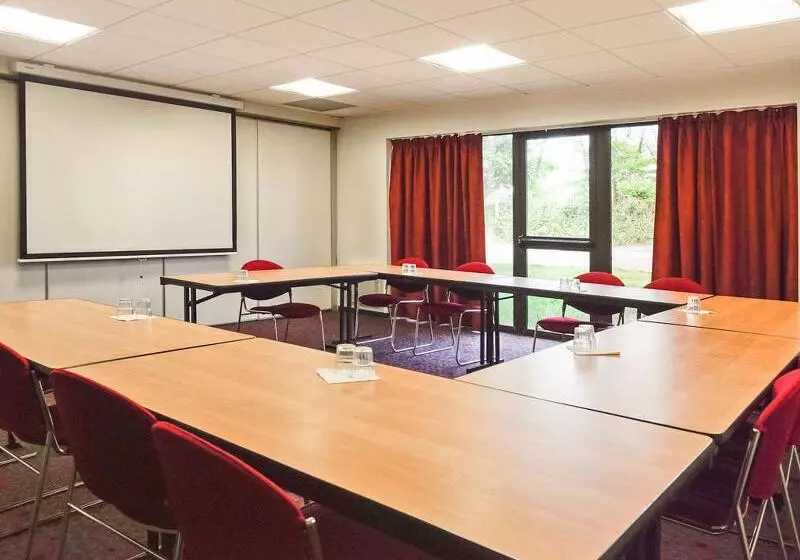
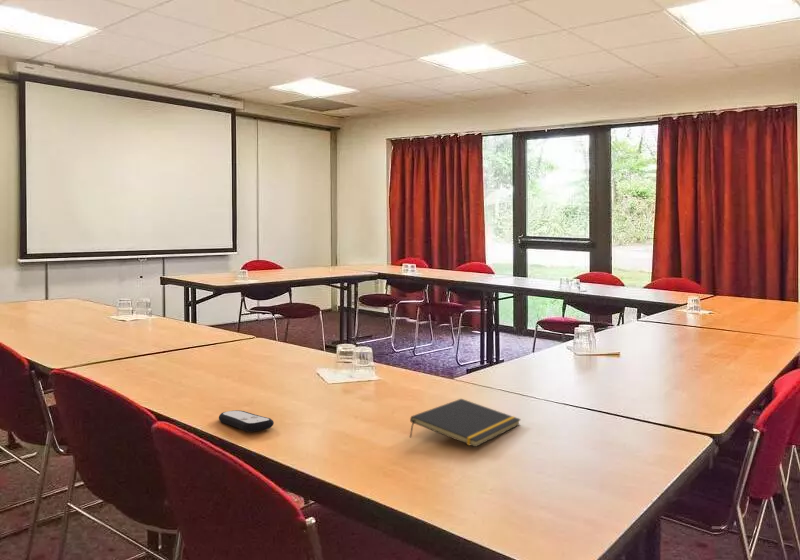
+ notepad (467, 420)
+ remote control (244, 420)
